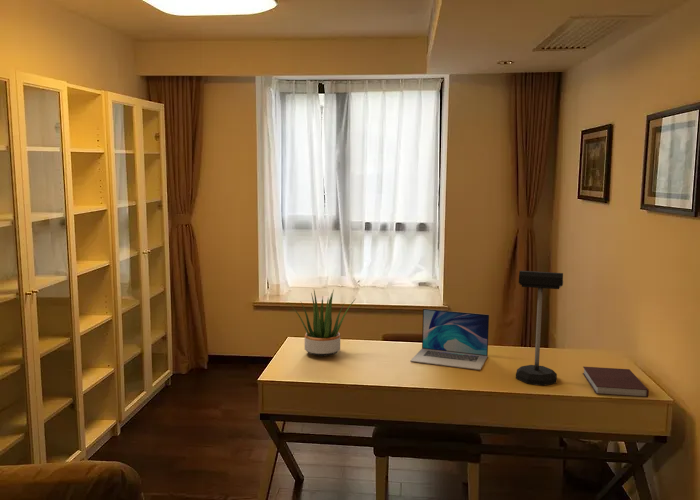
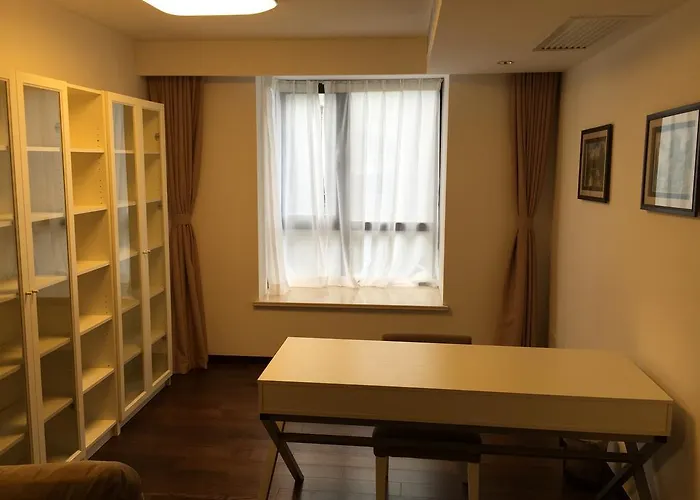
- notebook (613, 381)
- laptop (450, 337)
- mailbox (538, 325)
- potted plant (322, 322)
